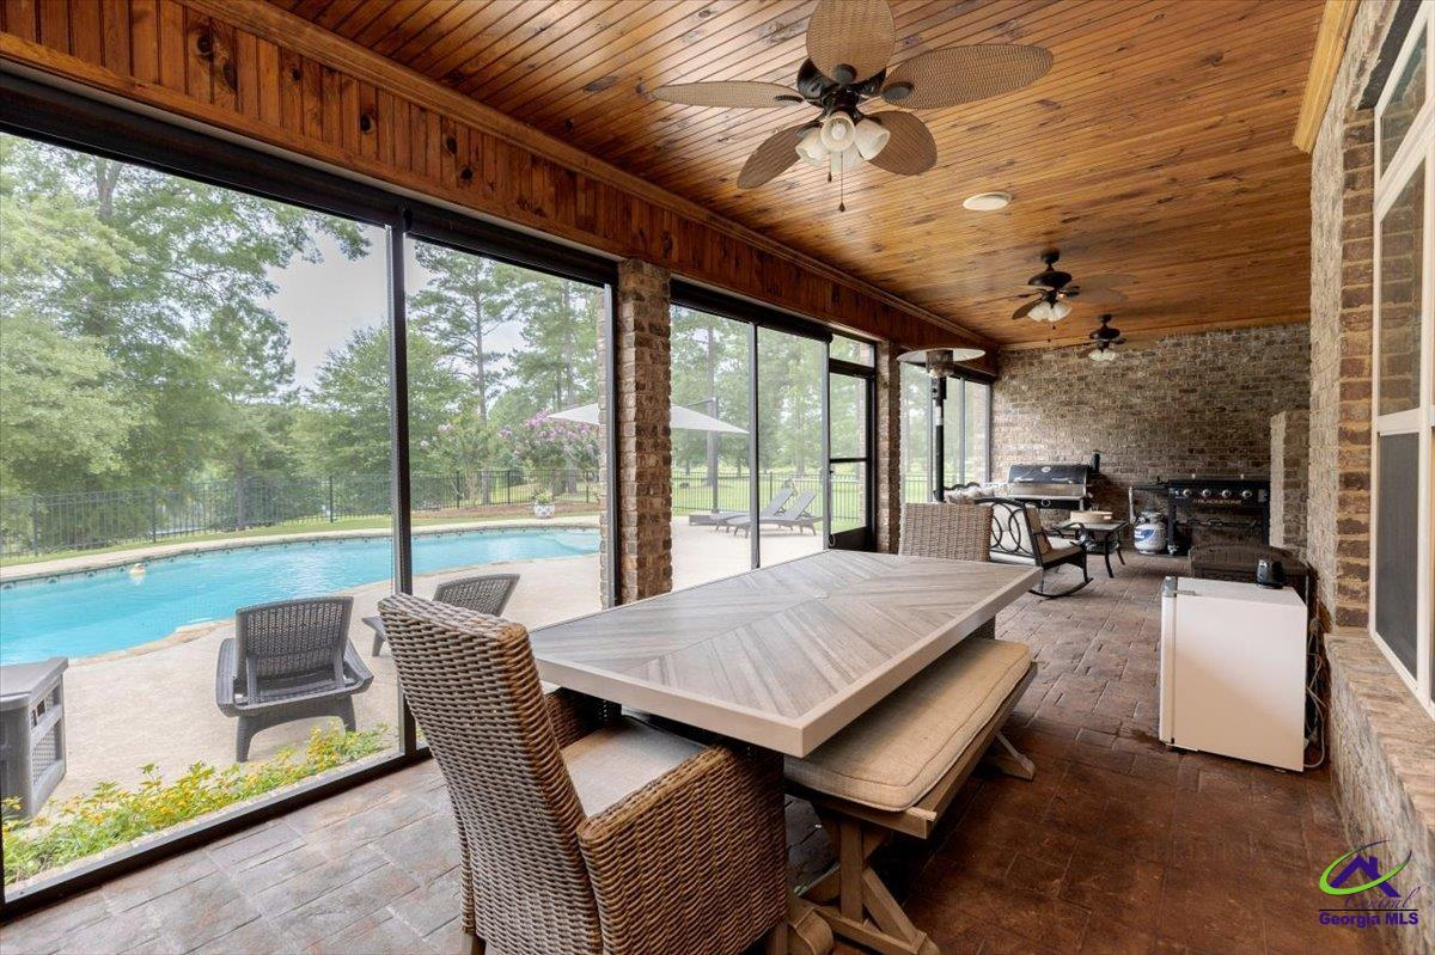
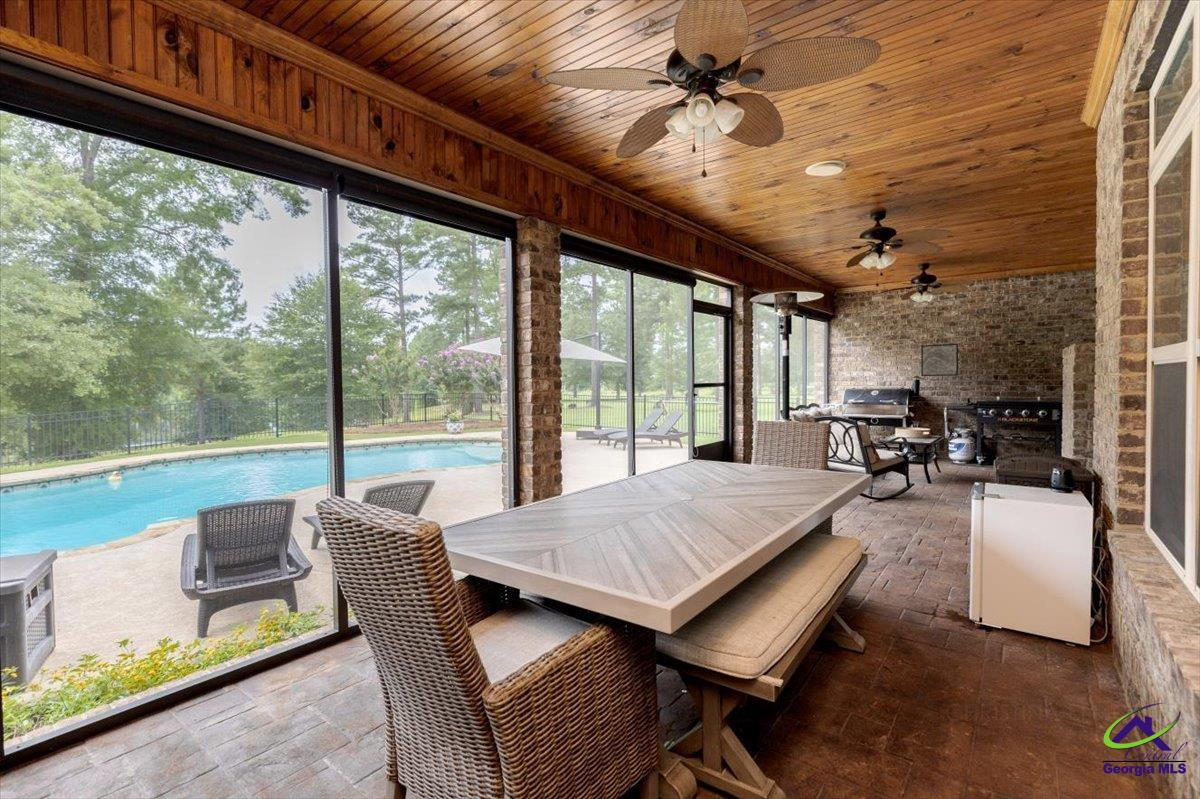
+ wall art (939, 360)
